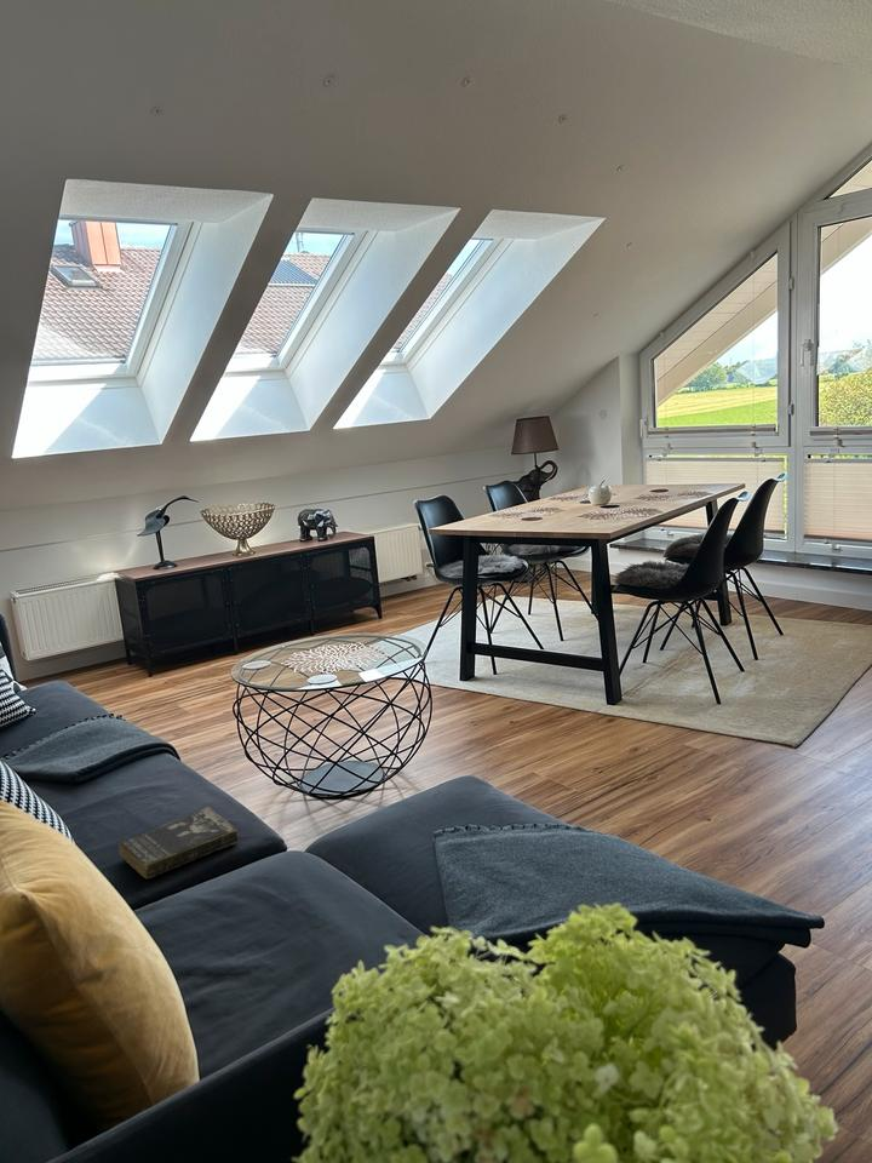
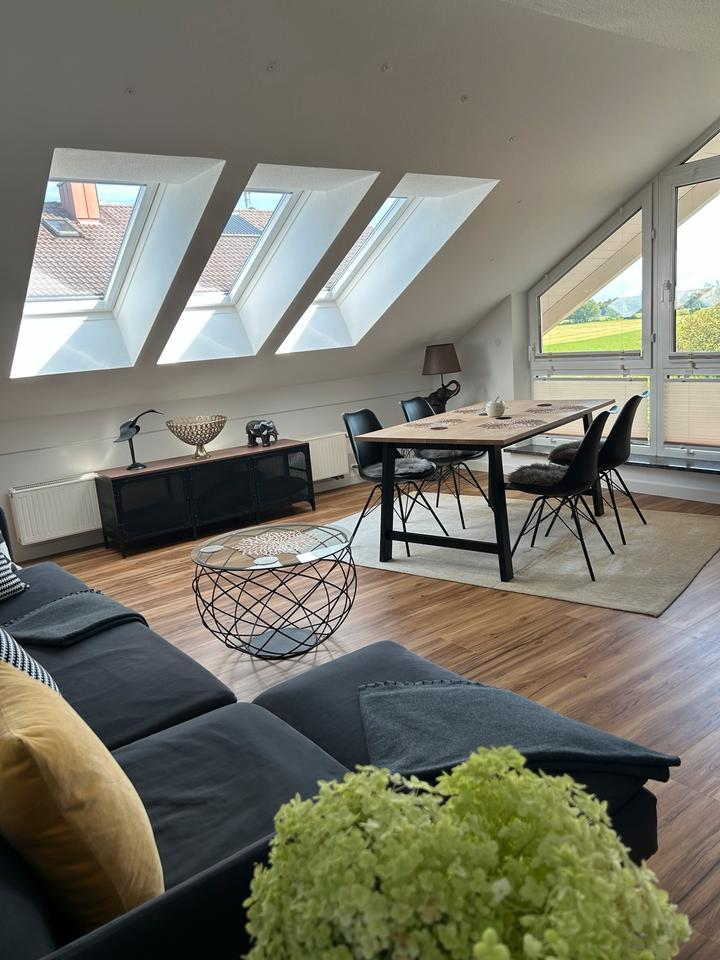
- book (179, 841)
